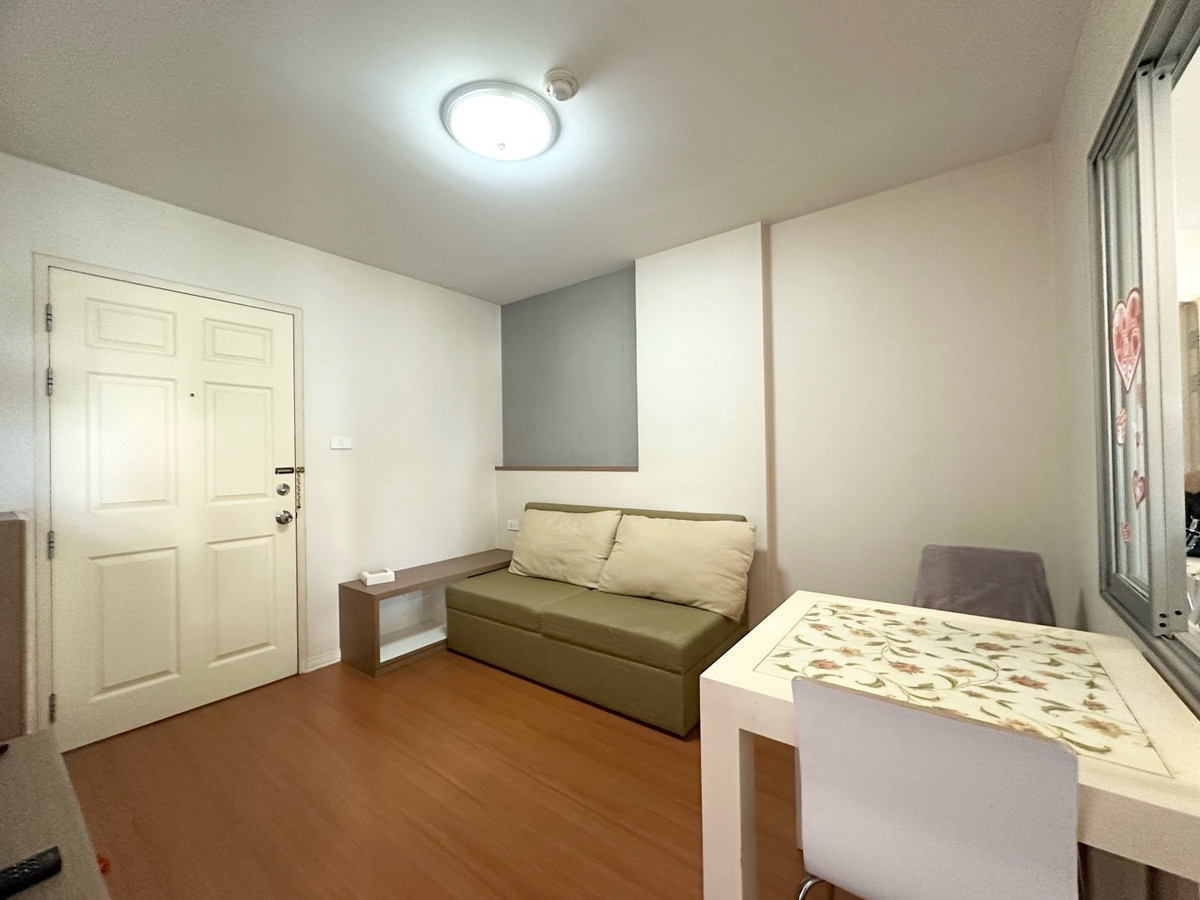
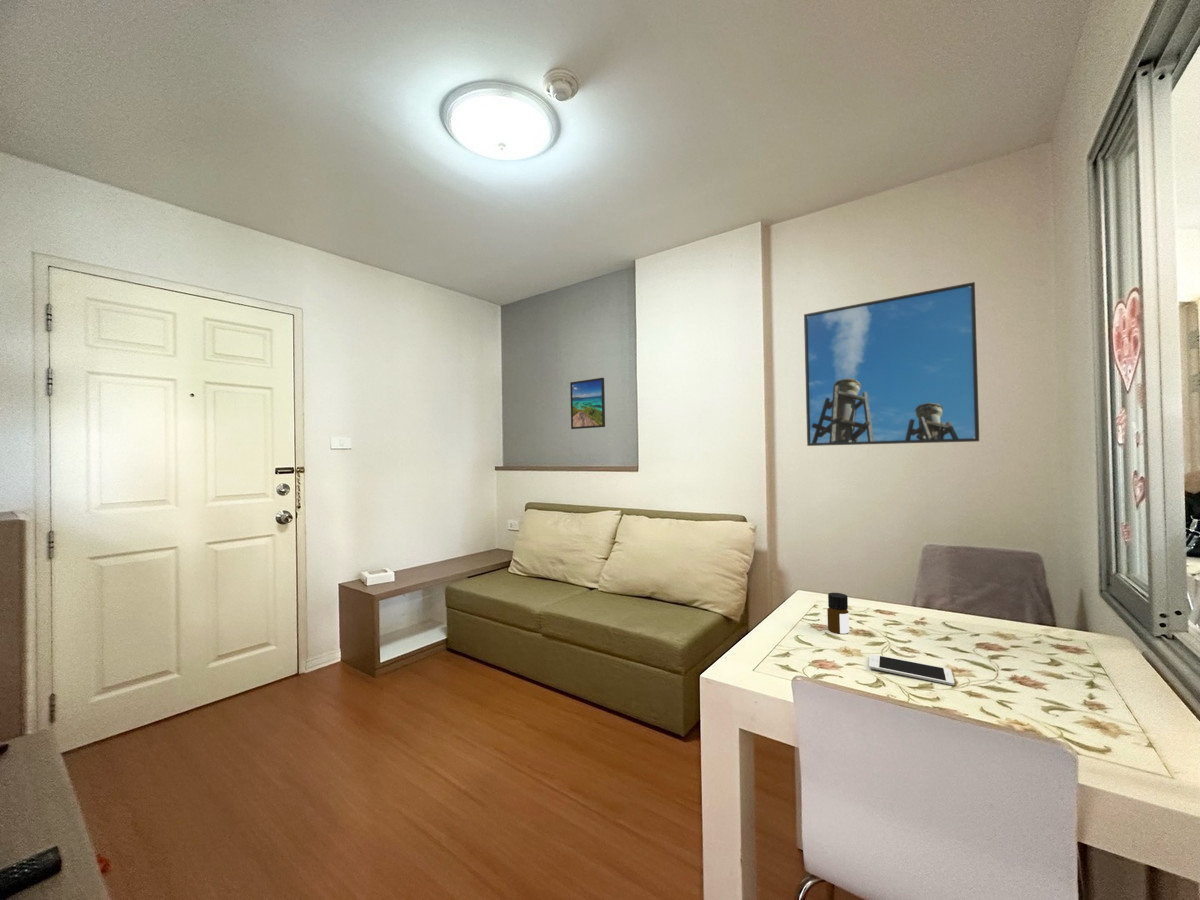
+ cell phone (909, 668)
+ bottle (838, 612)
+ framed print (587, 404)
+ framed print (883, 371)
